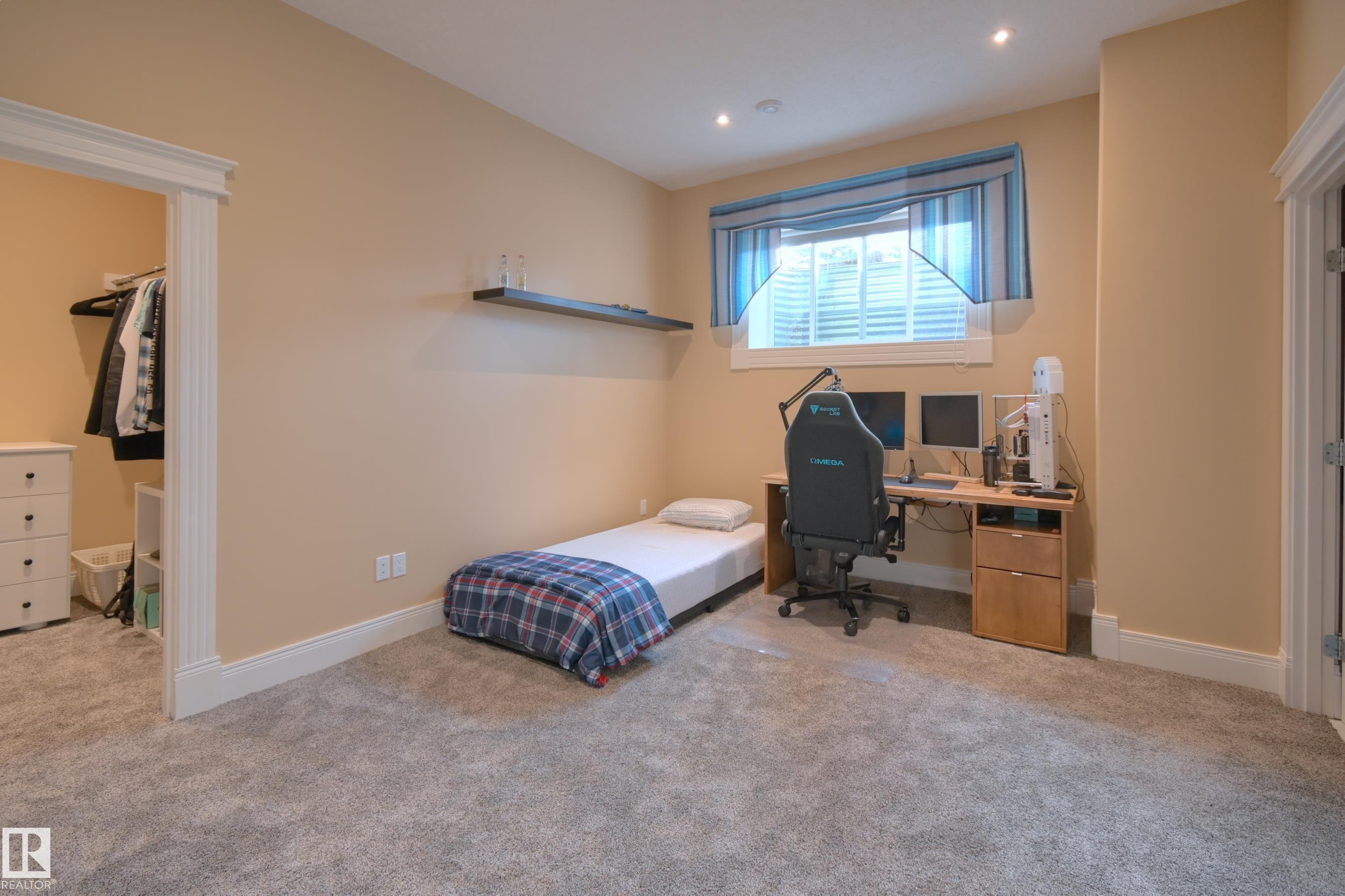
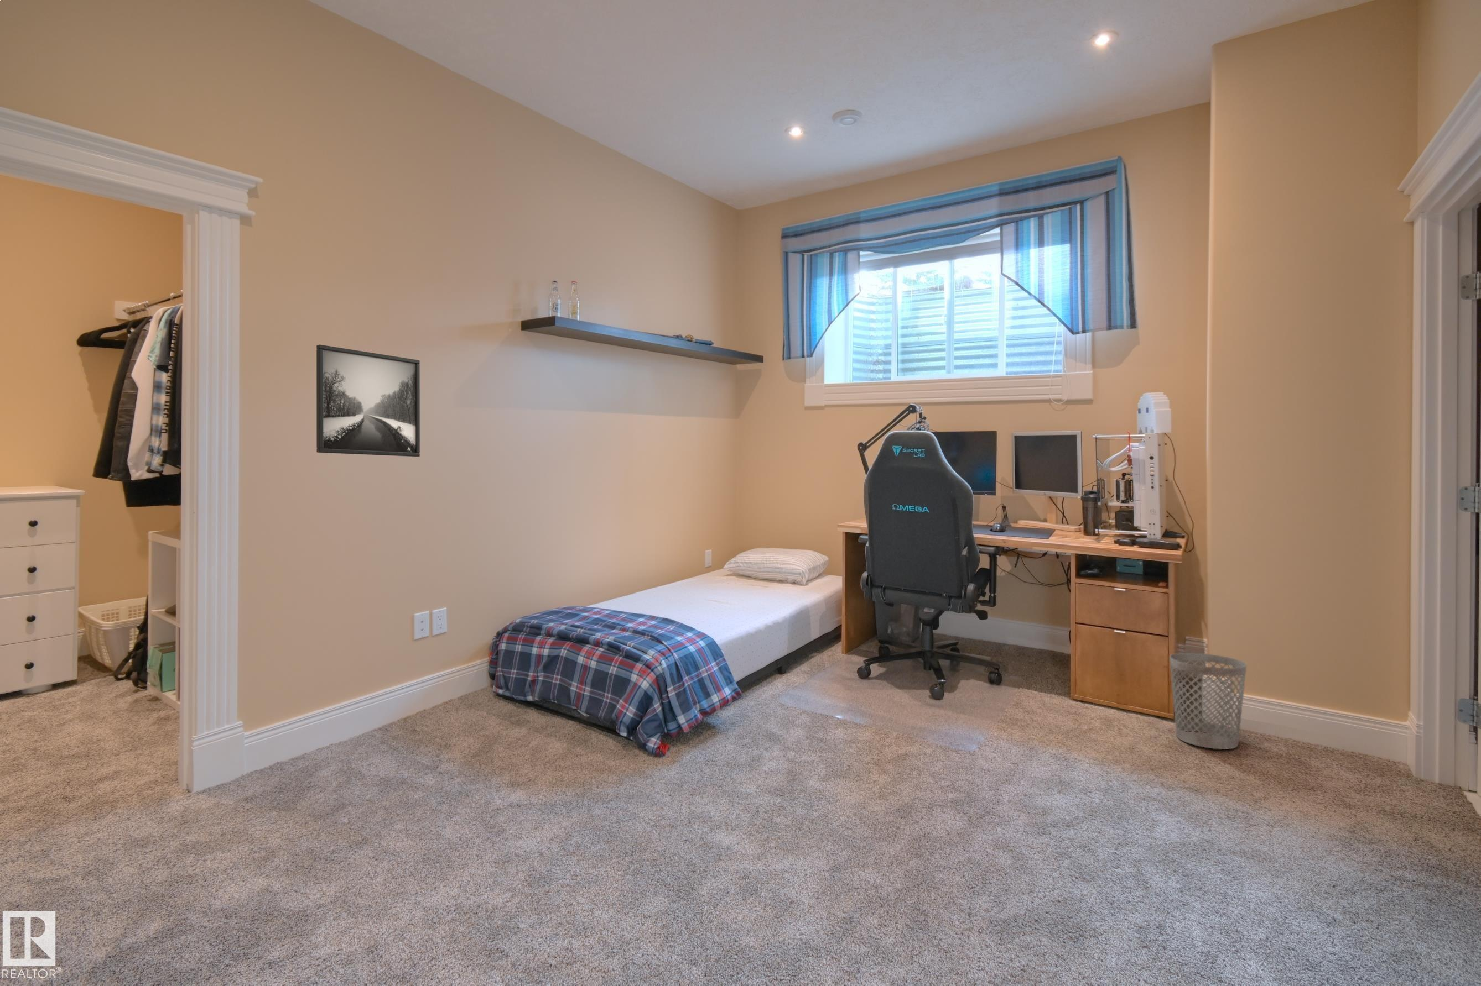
+ wastebasket (1207, 700)
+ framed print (371, 404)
